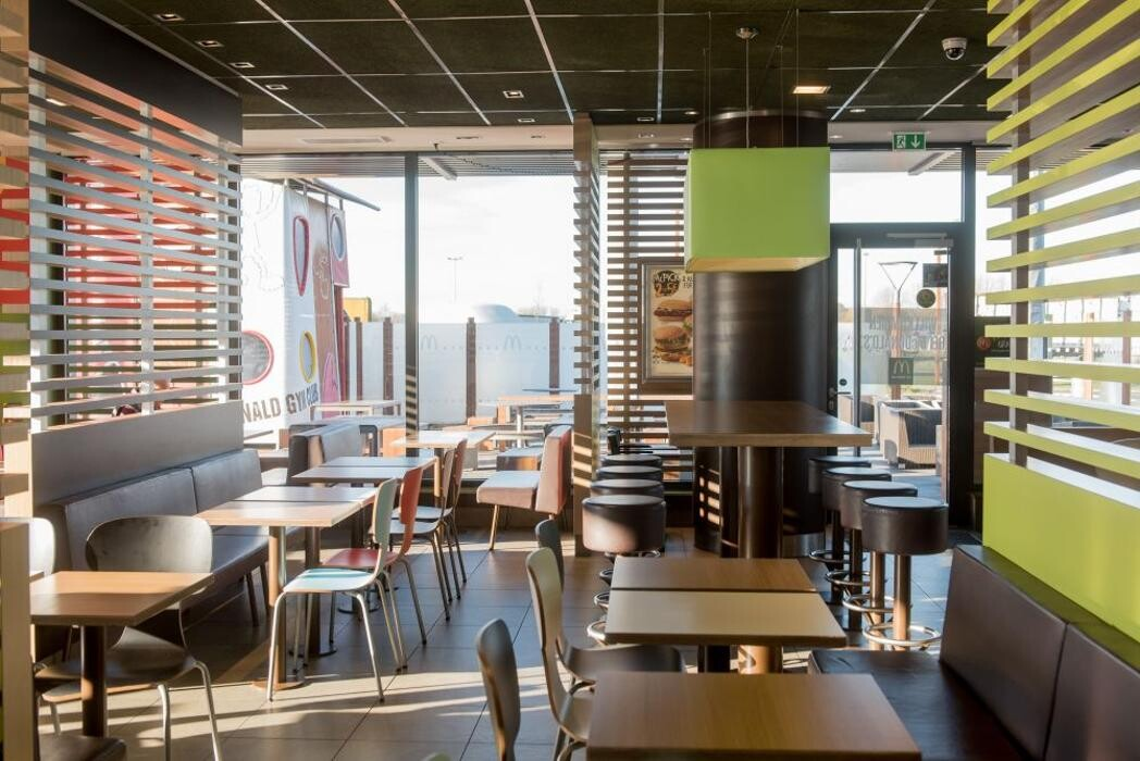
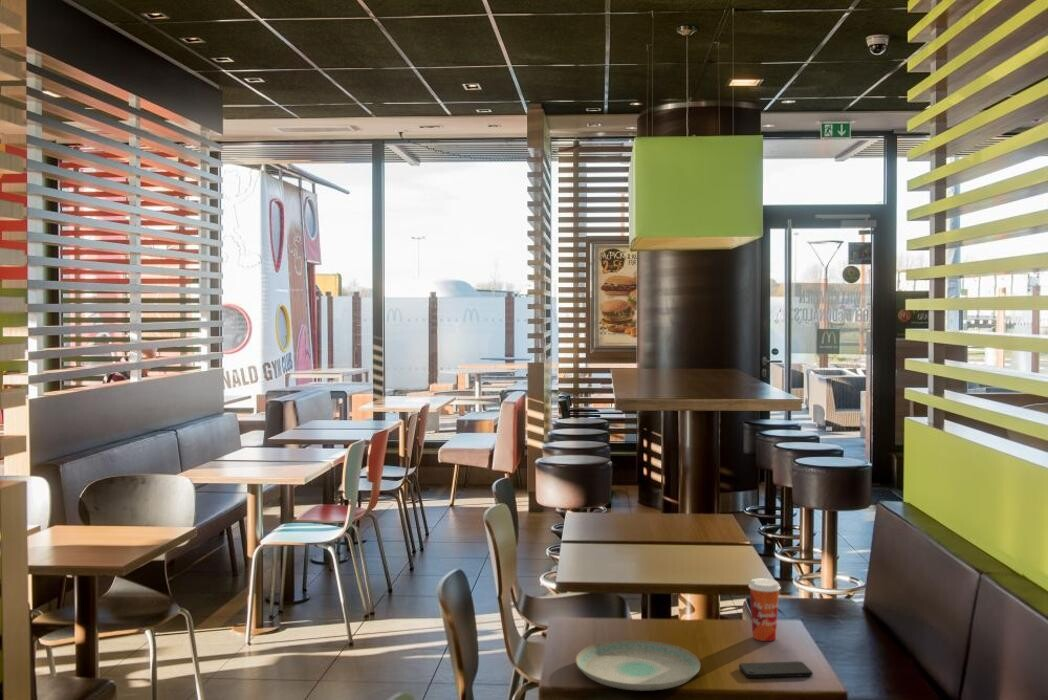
+ plate (637, 665)
+ smartphone (775, 669)
+ paper cup (764, 609)
